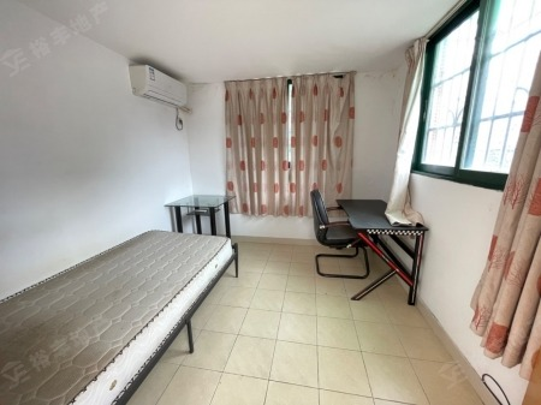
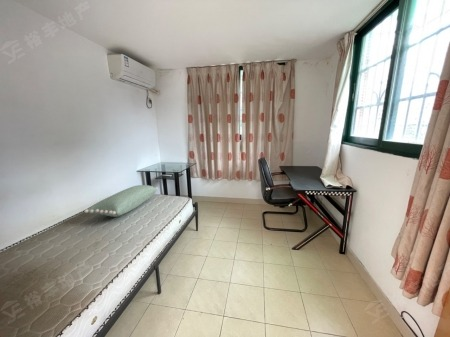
+ pillow (126, 199)
